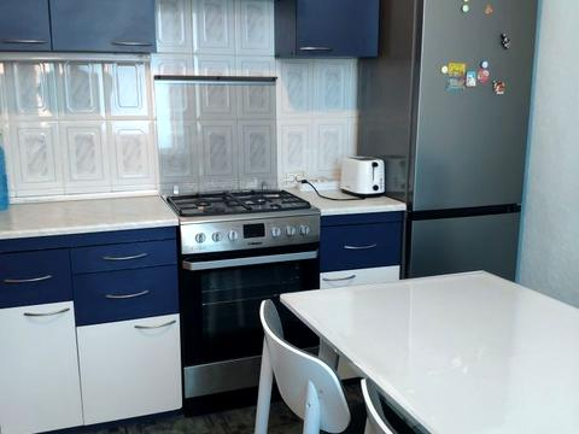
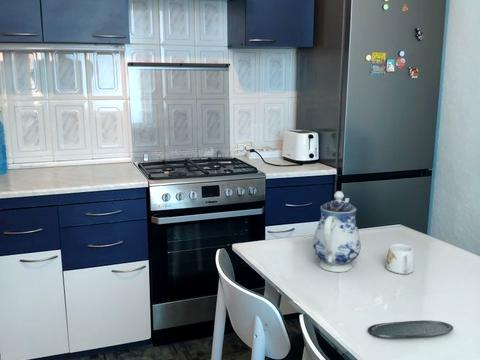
+ oval tray (410, 328)
+ mug (402, 260)
+ teapot (337, 229)
